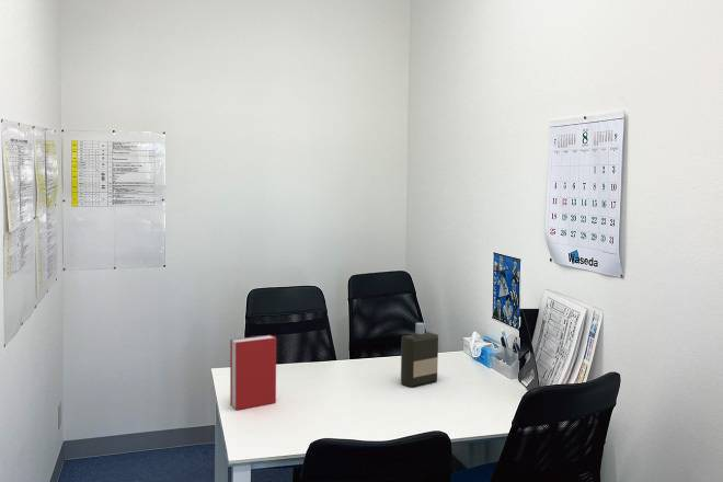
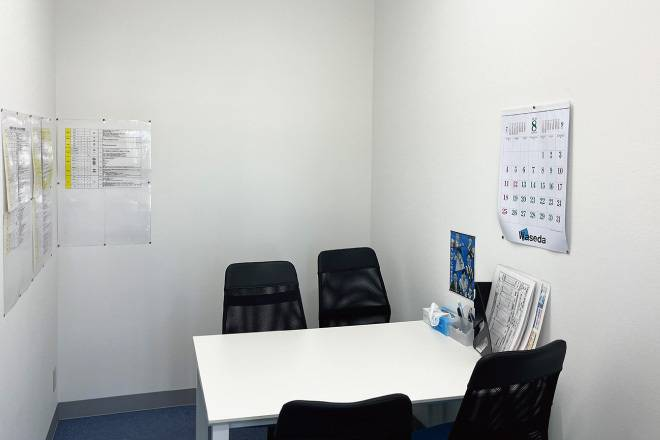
- book (253, 371)
- bottle (420, 353)
